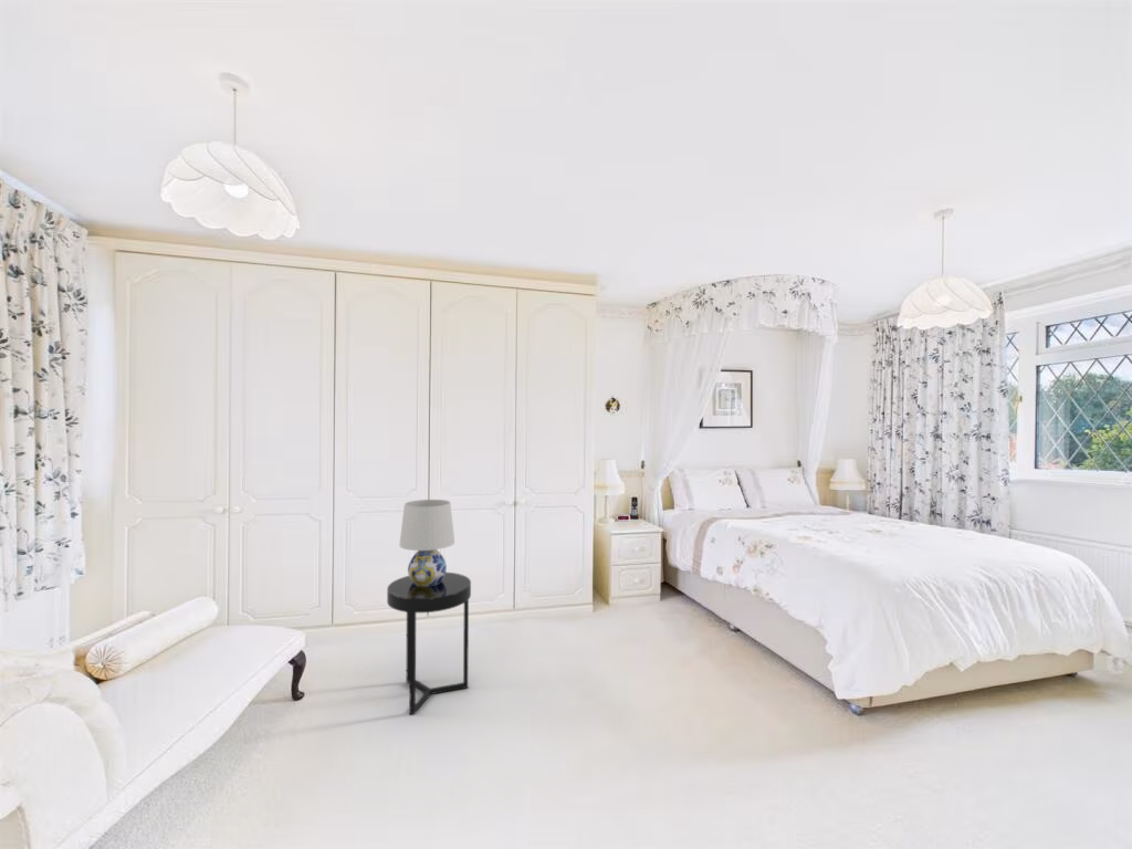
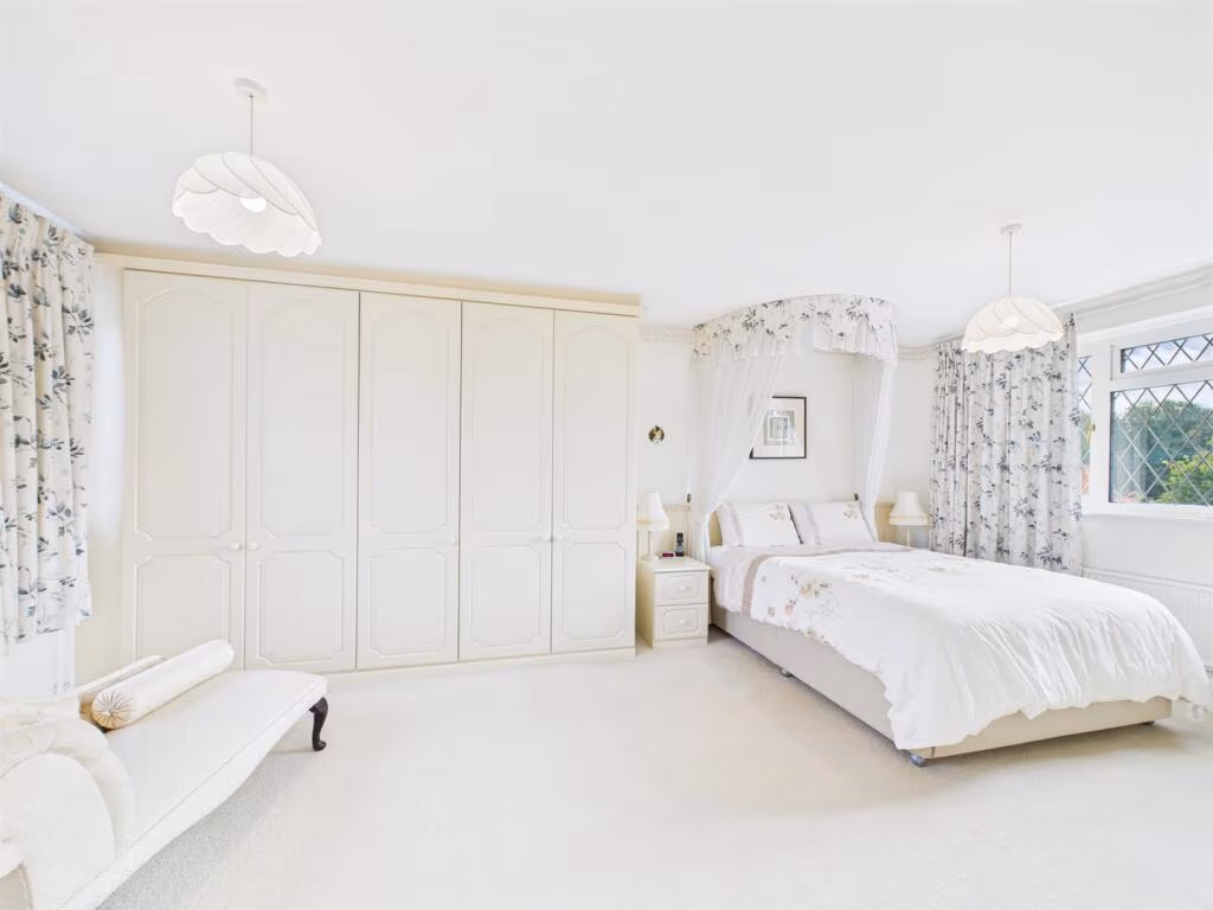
- side table (415, 638)
- table lamp (427, 542)
